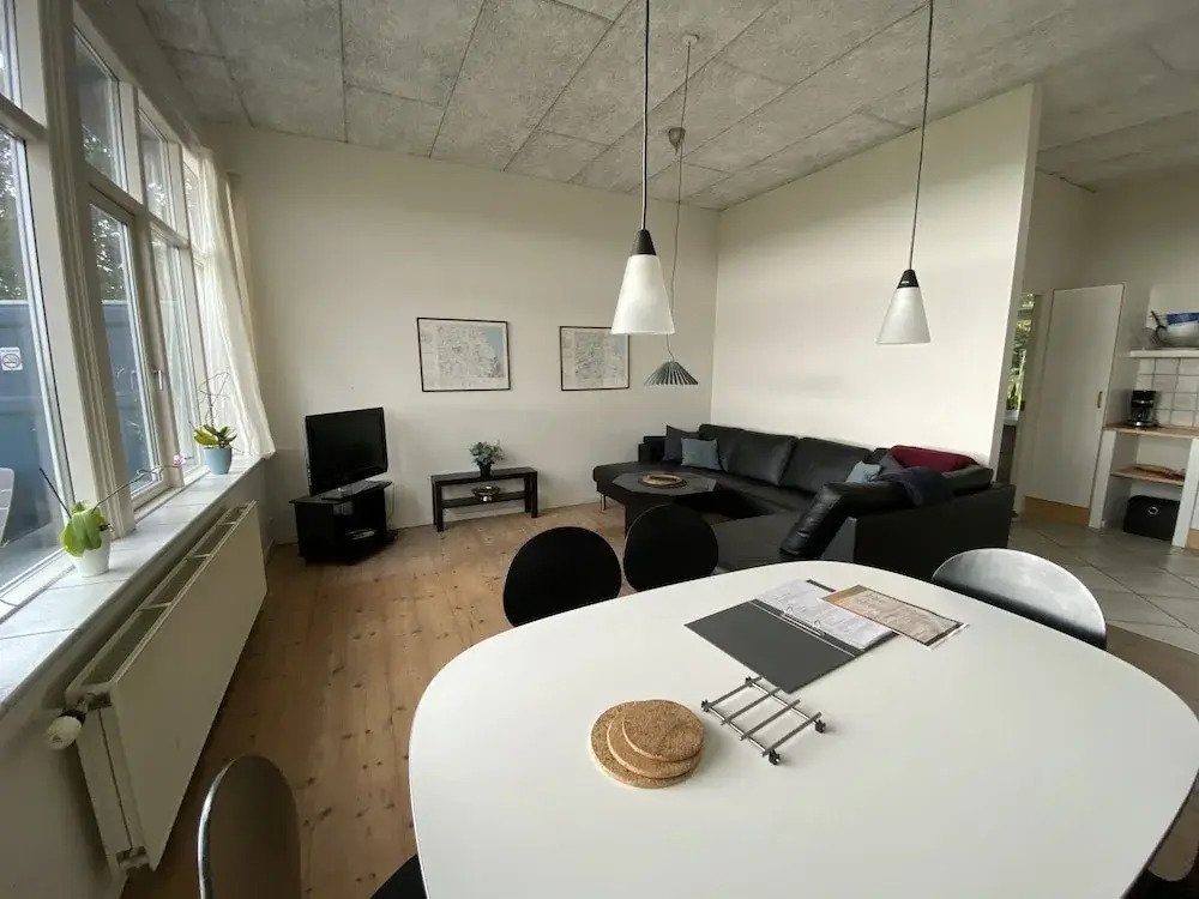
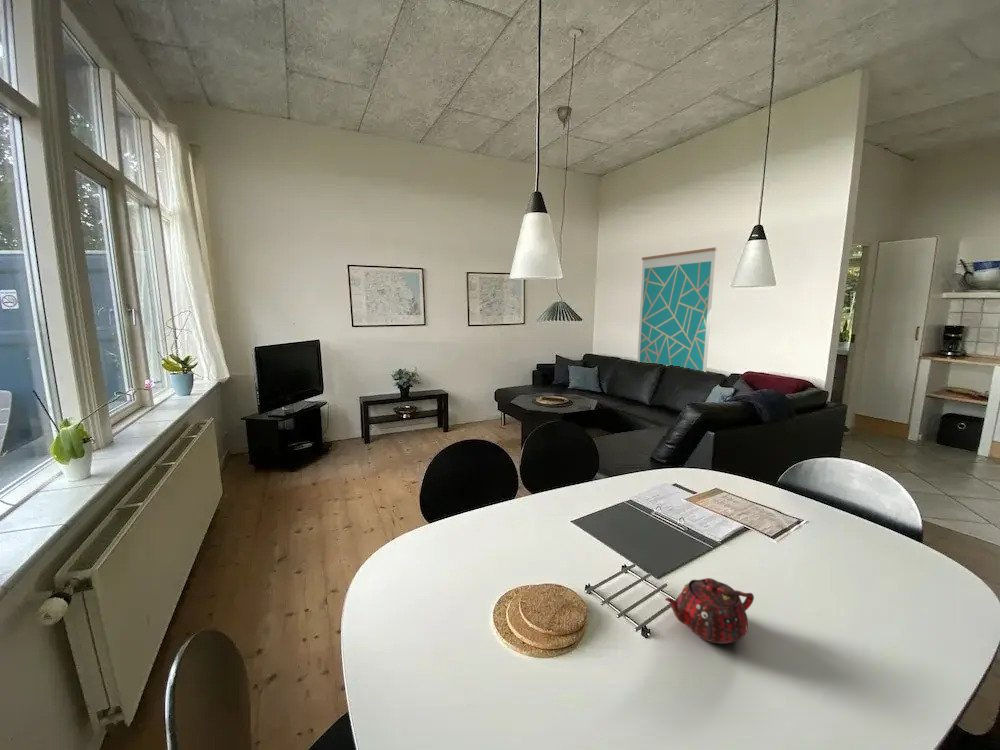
+ teapot (709, 604)
+ wall art (671, 322)
